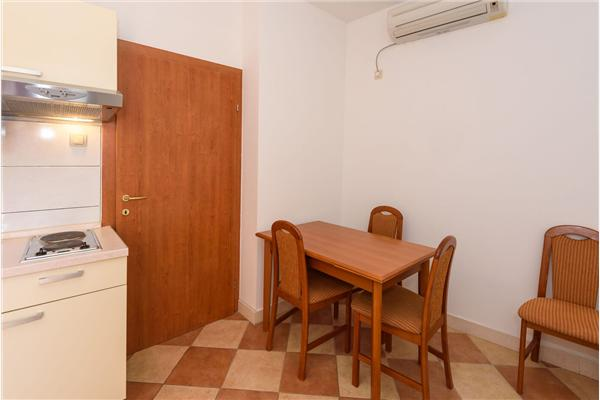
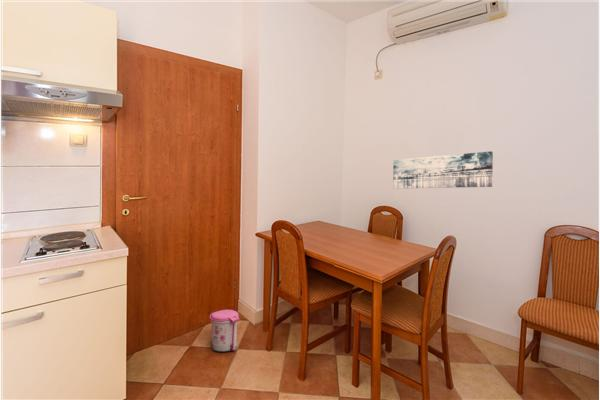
+ wall art (437, 172)
+ trash can (224, 329)
